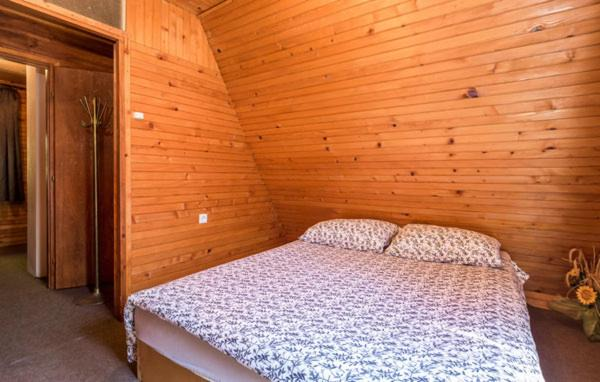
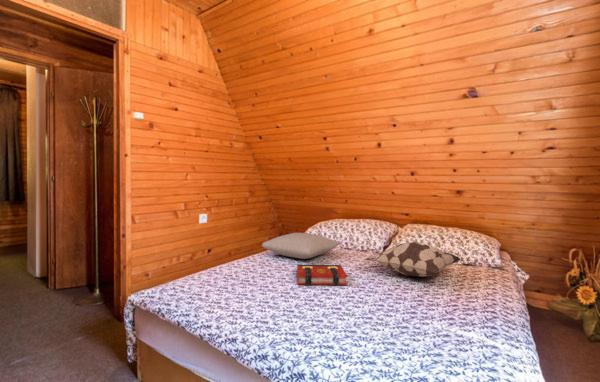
+ cushion (300, 245)
+ decorative pillow (412, 259)
+ book (320, 273)
